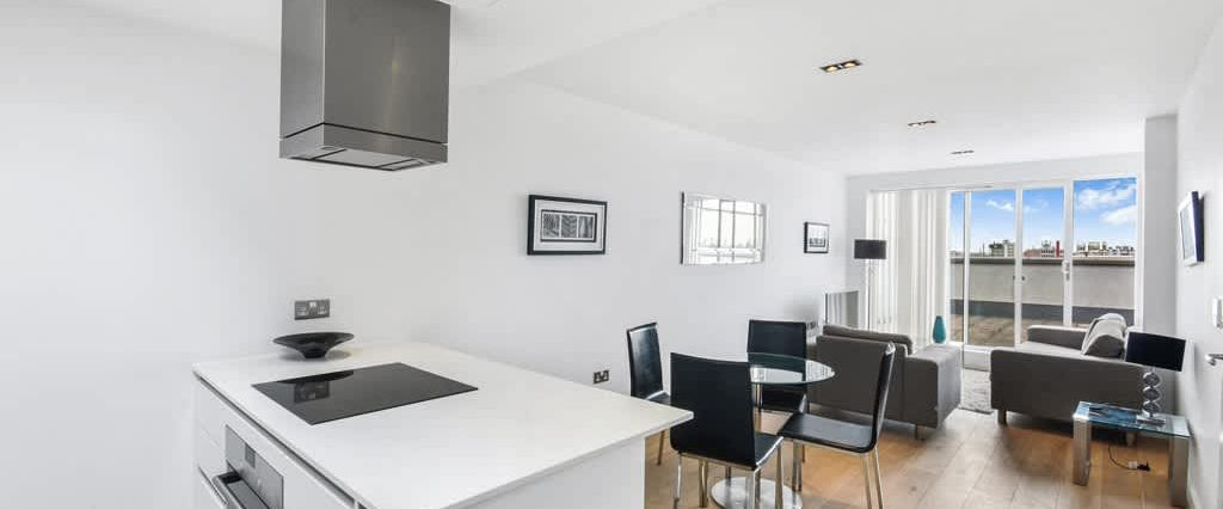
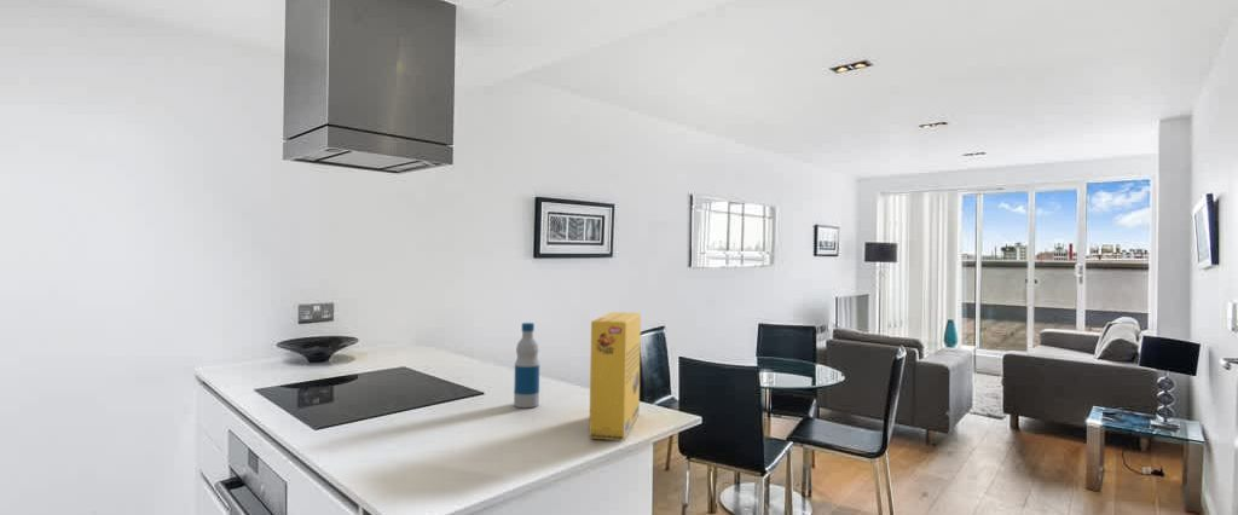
+ cereal box (617, 370)
+ bottle (527, 364)
